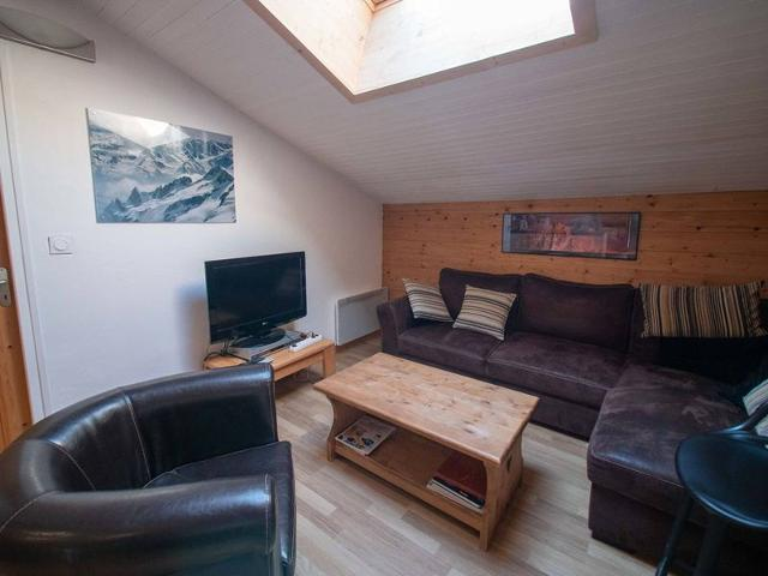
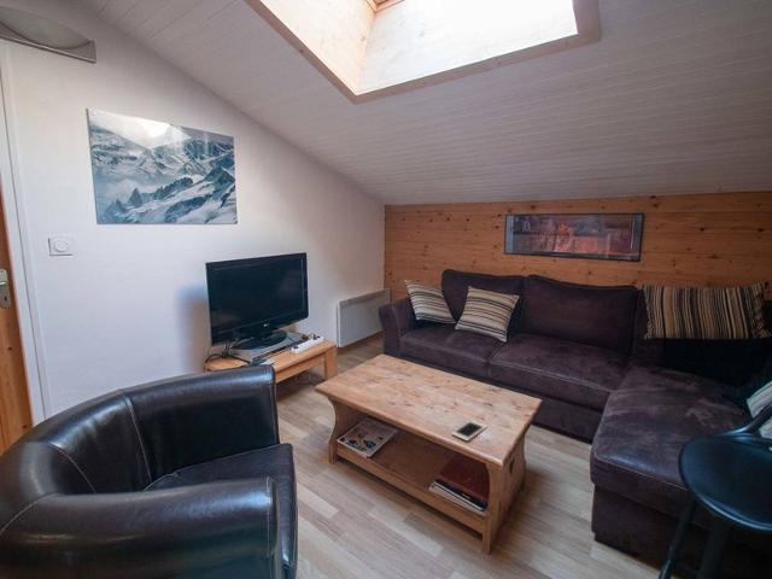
+ cell phone (469, 429)
